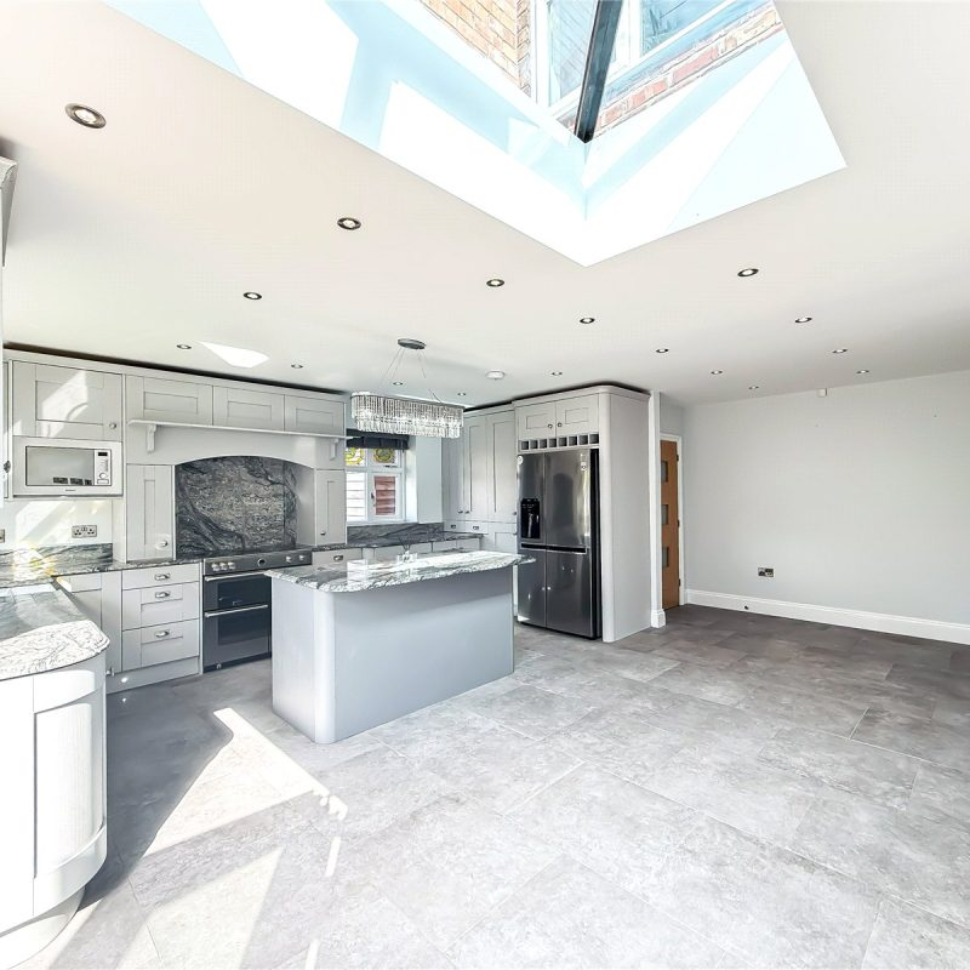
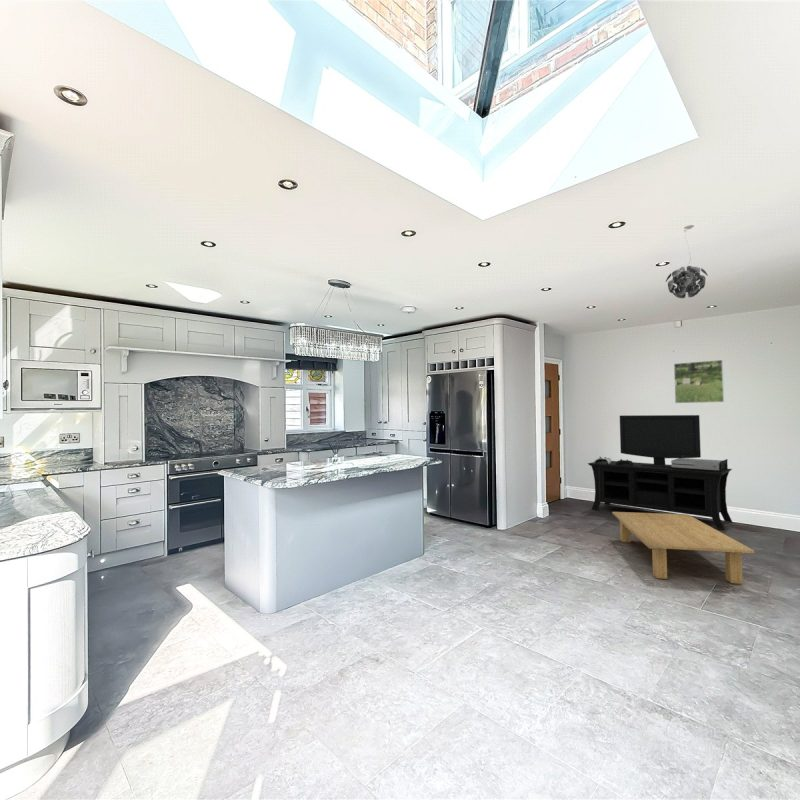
+ coffee table (671, 543)
+ media console (655, 465)
+ pendant light (687, 266)
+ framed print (698, 382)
